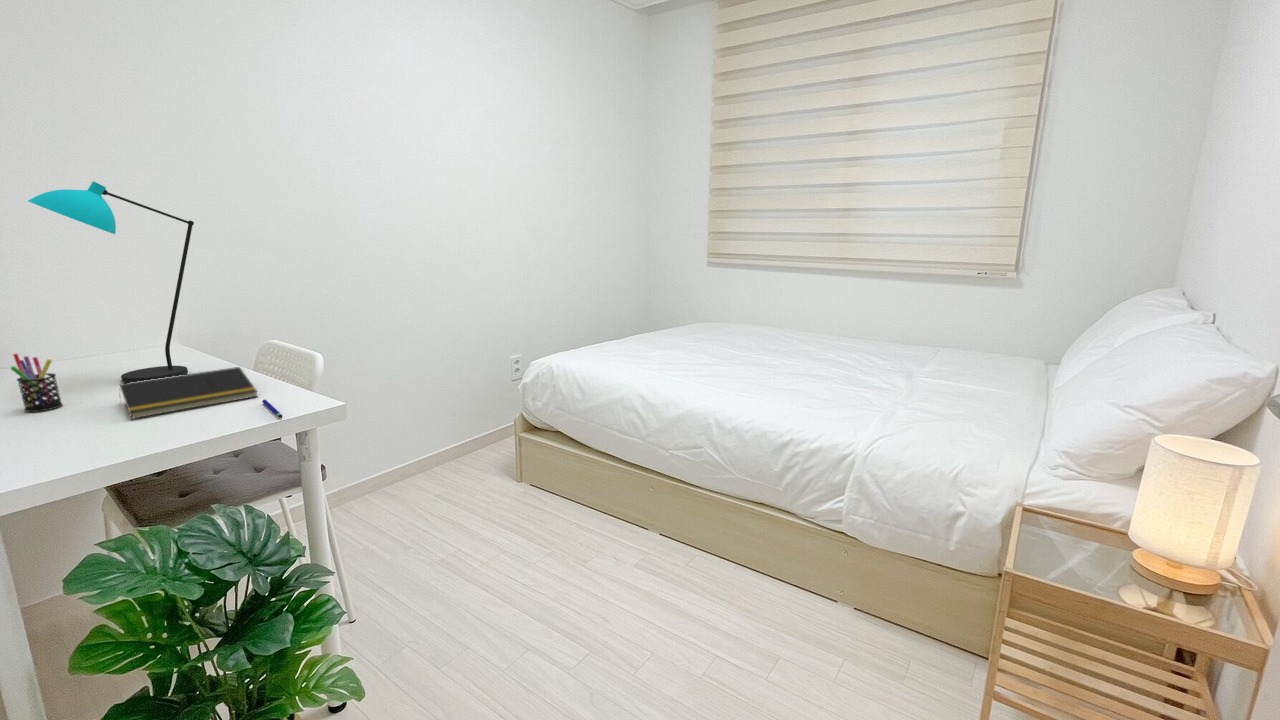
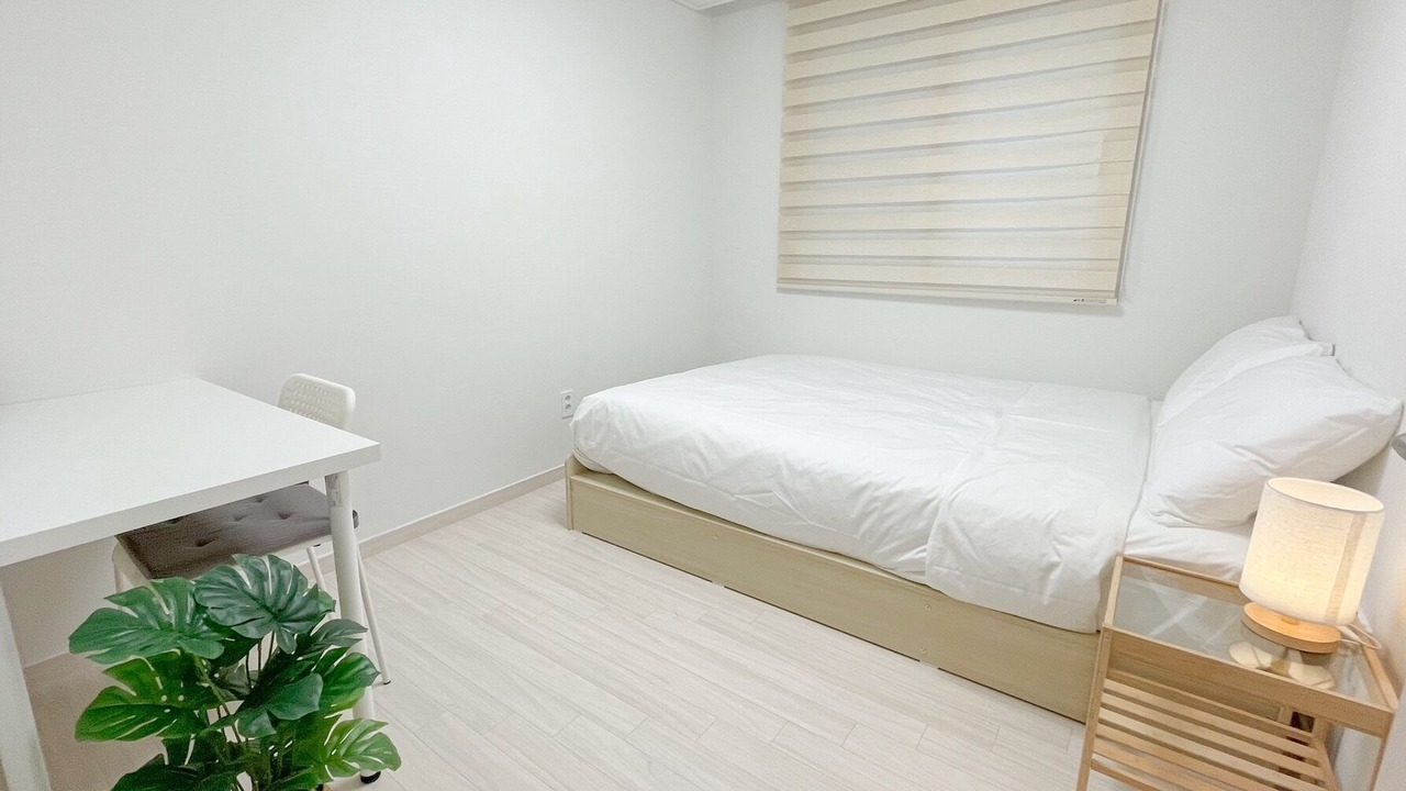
- notepad (190, 390)
- pen (272, 408)
- desk lamp (175, 292)
- pen holder (32, 381)
